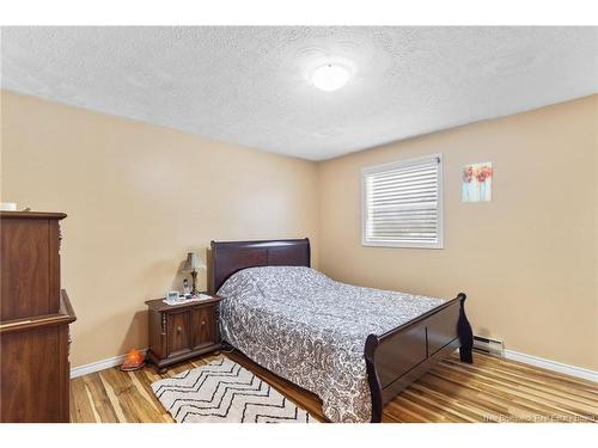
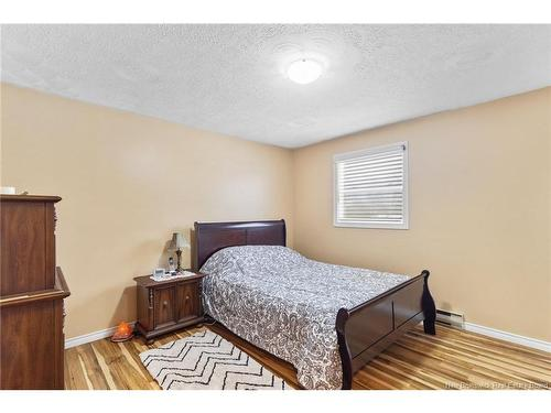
- wall art (477, 183)
